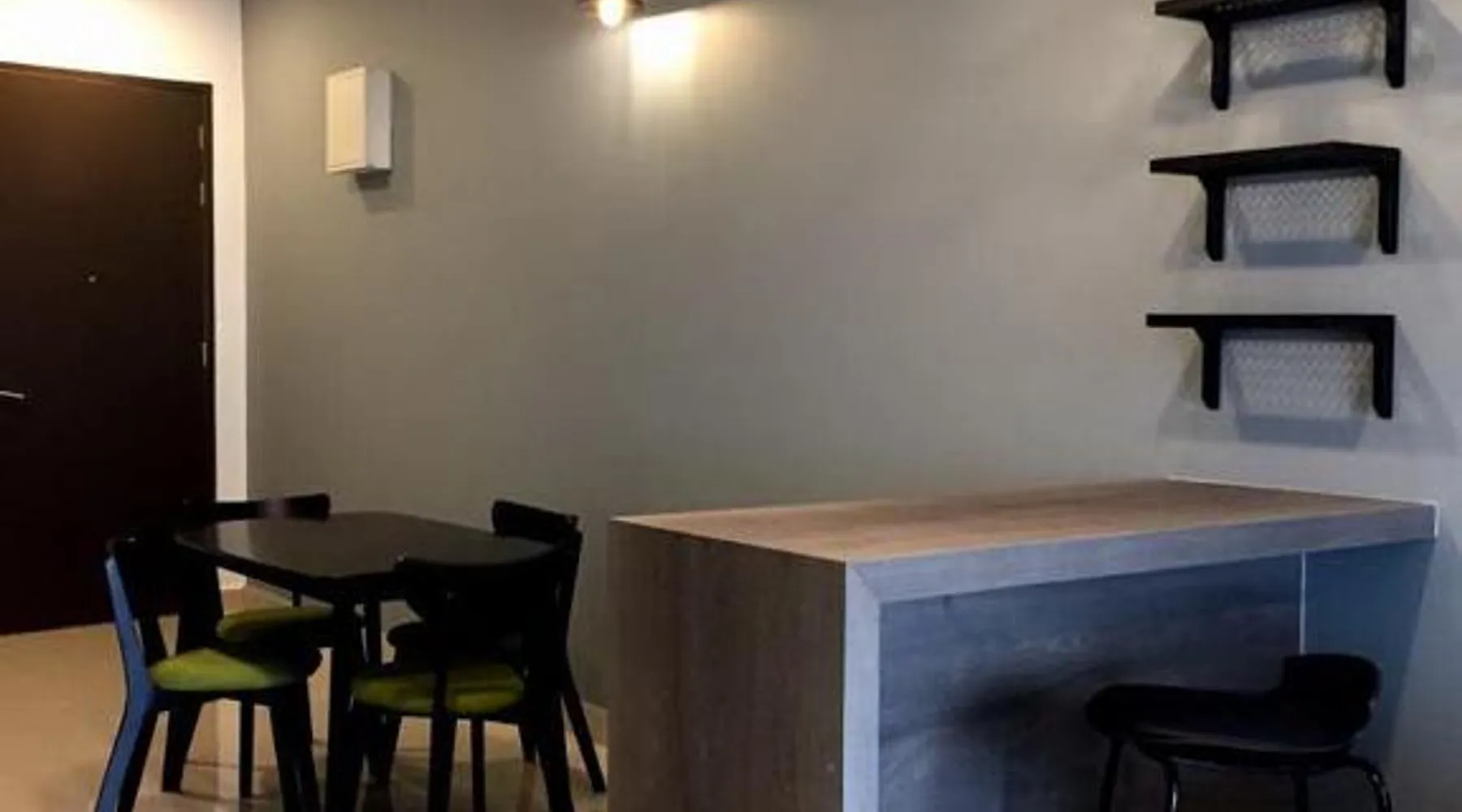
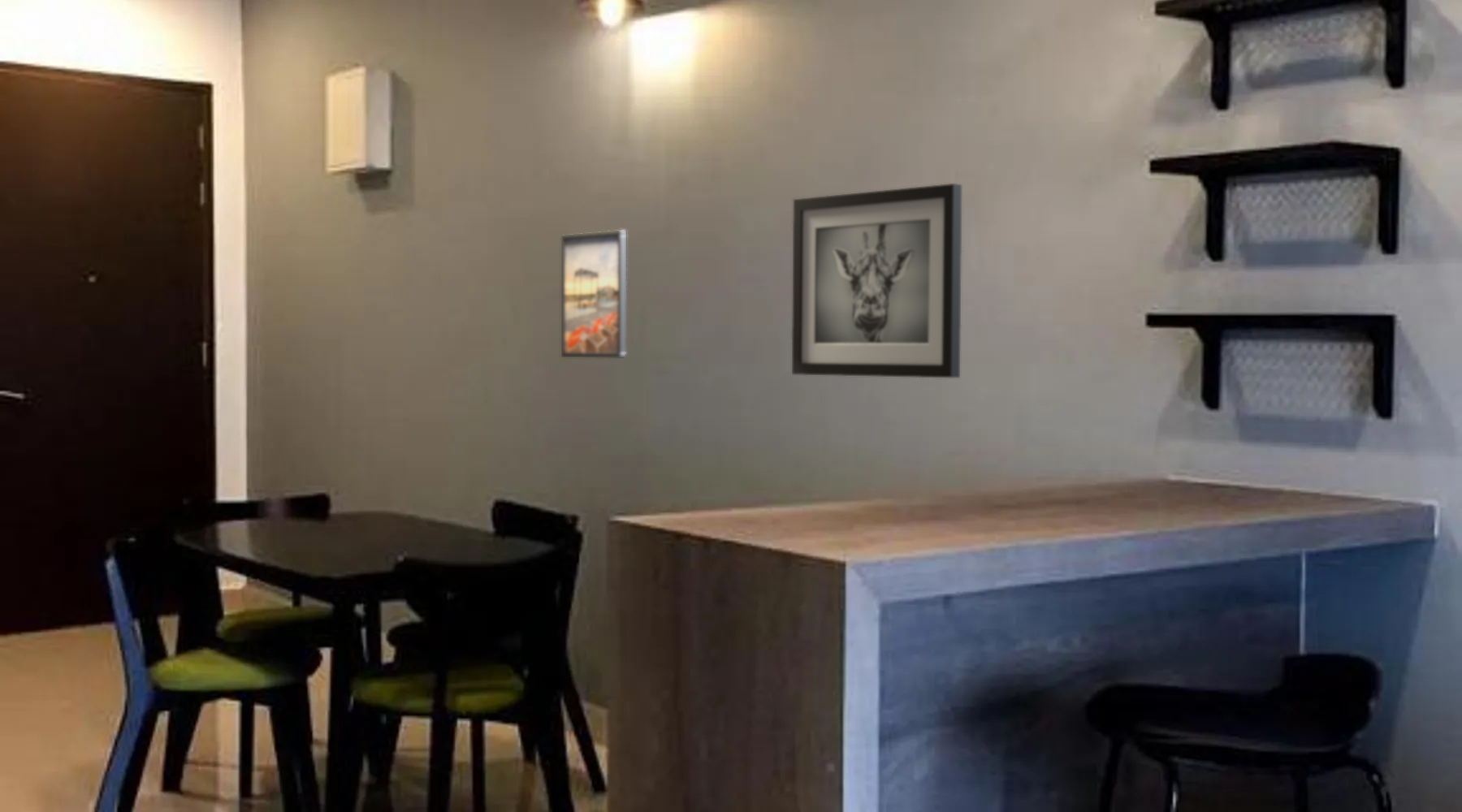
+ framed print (593, 295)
+ wall art (872, 284)
